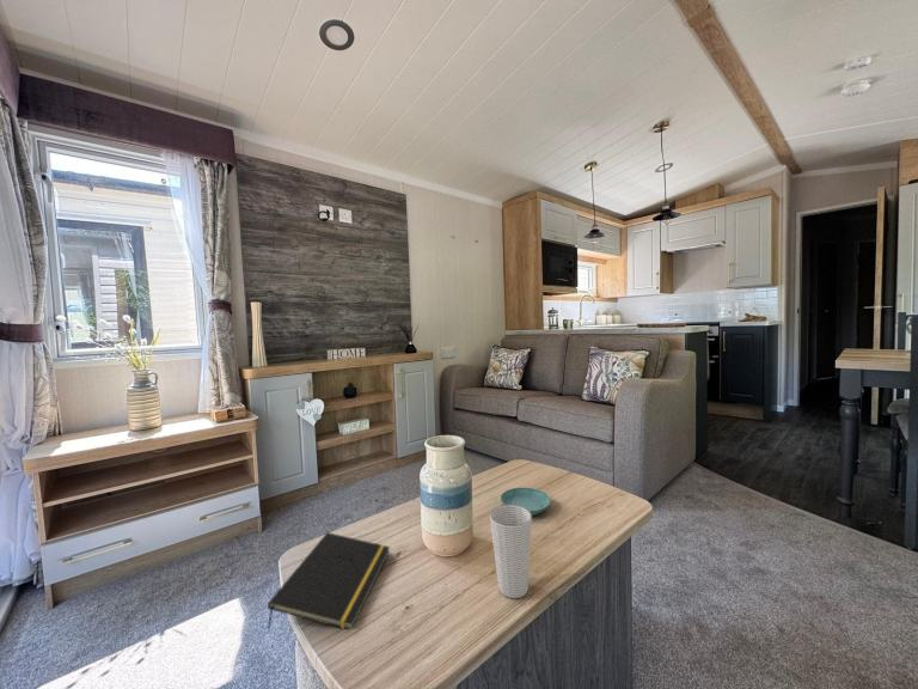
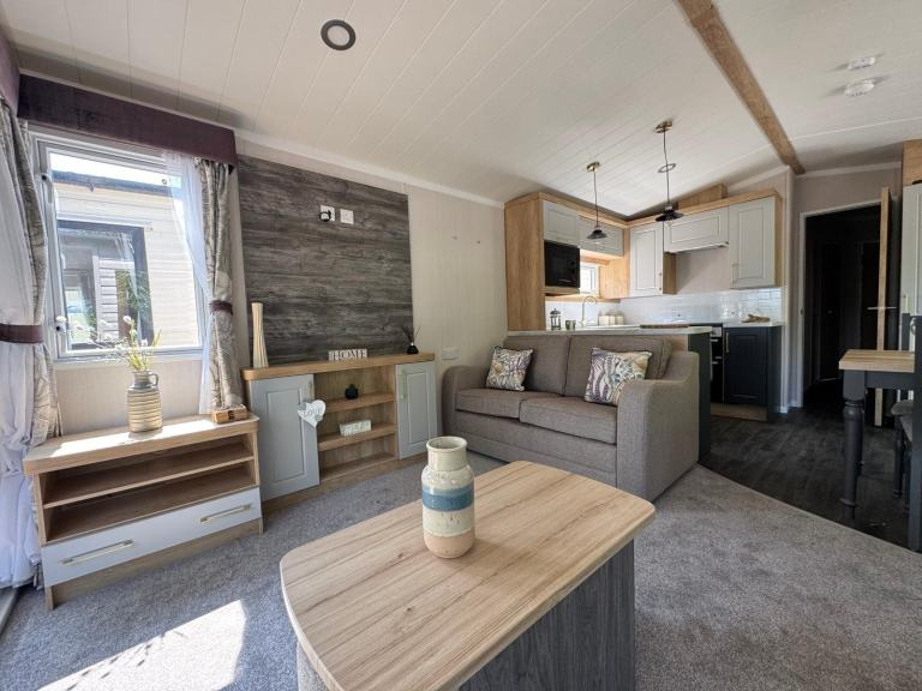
- notepad (336, 573)
- saucer (525, 502)
- cup (512, 551)
